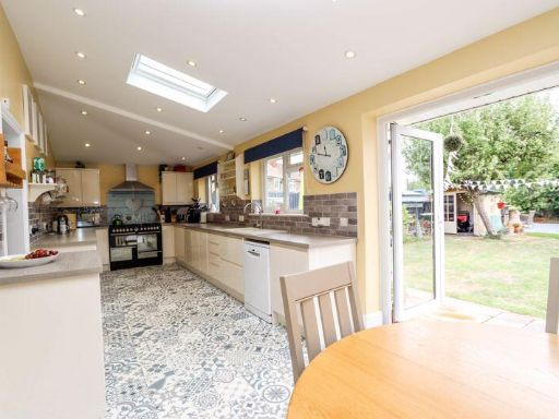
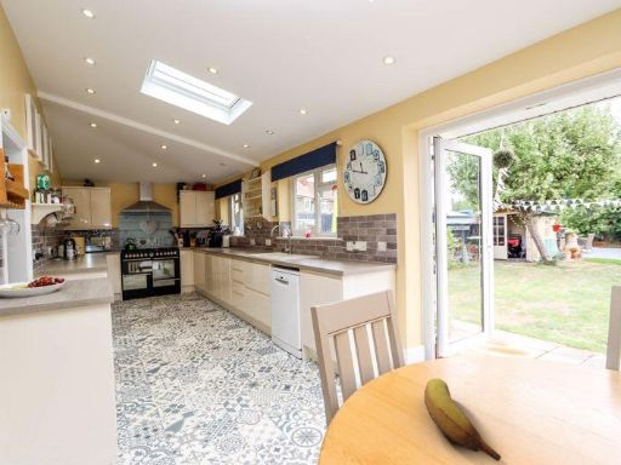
+ fruit (458, 408)
